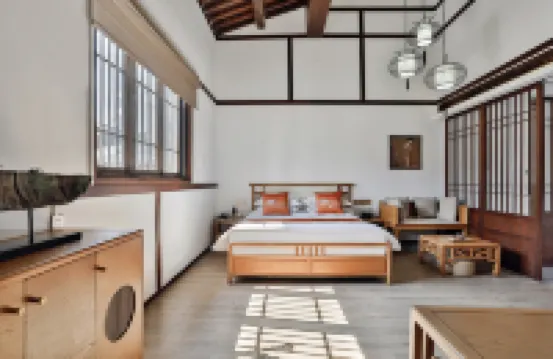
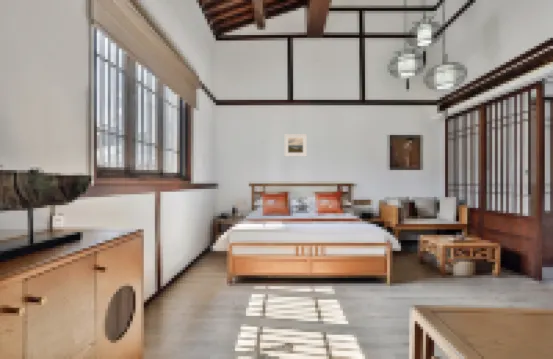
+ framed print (295, 145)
